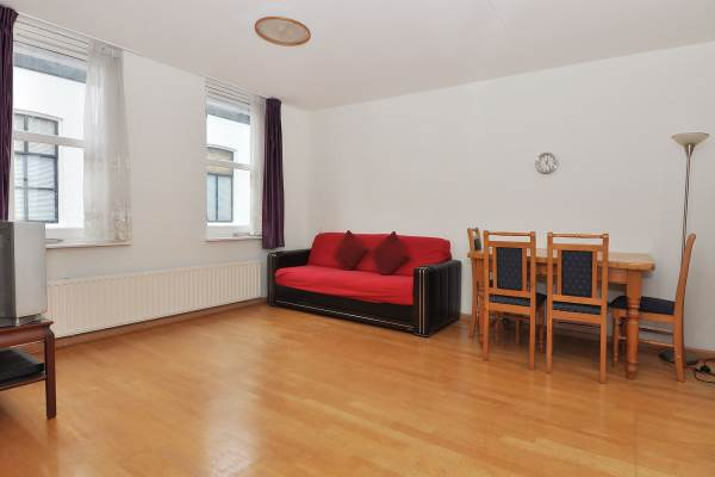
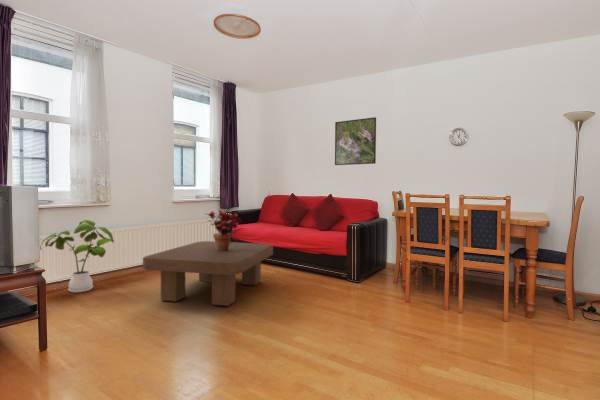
+ potted plant (224, 230)
+ house plant (88, 254)
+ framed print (354, 142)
+ coffee table (215, 270)
